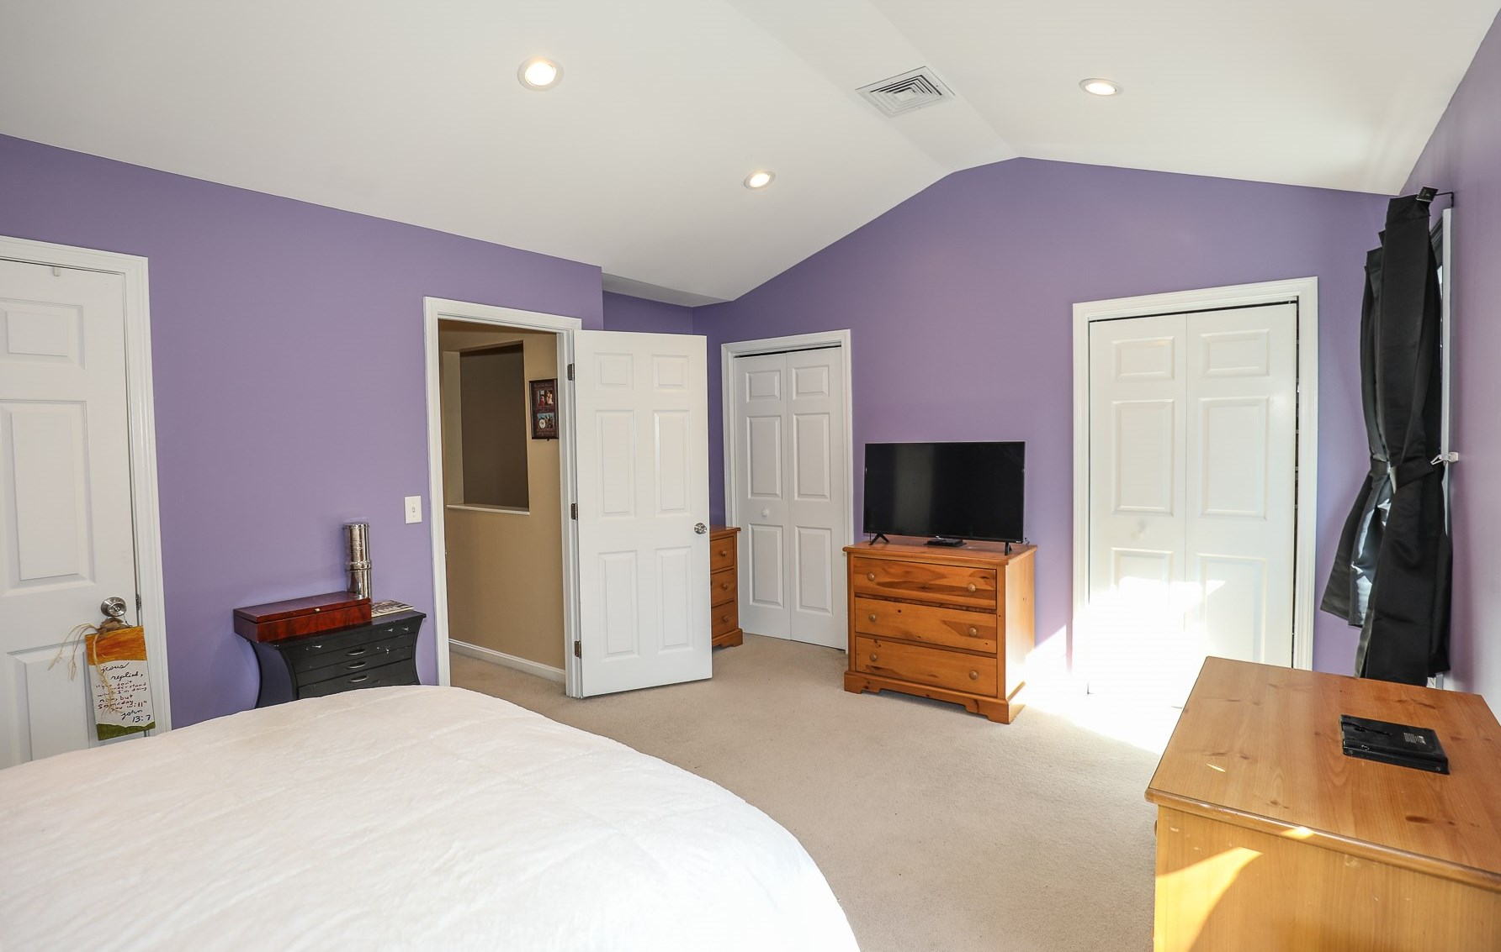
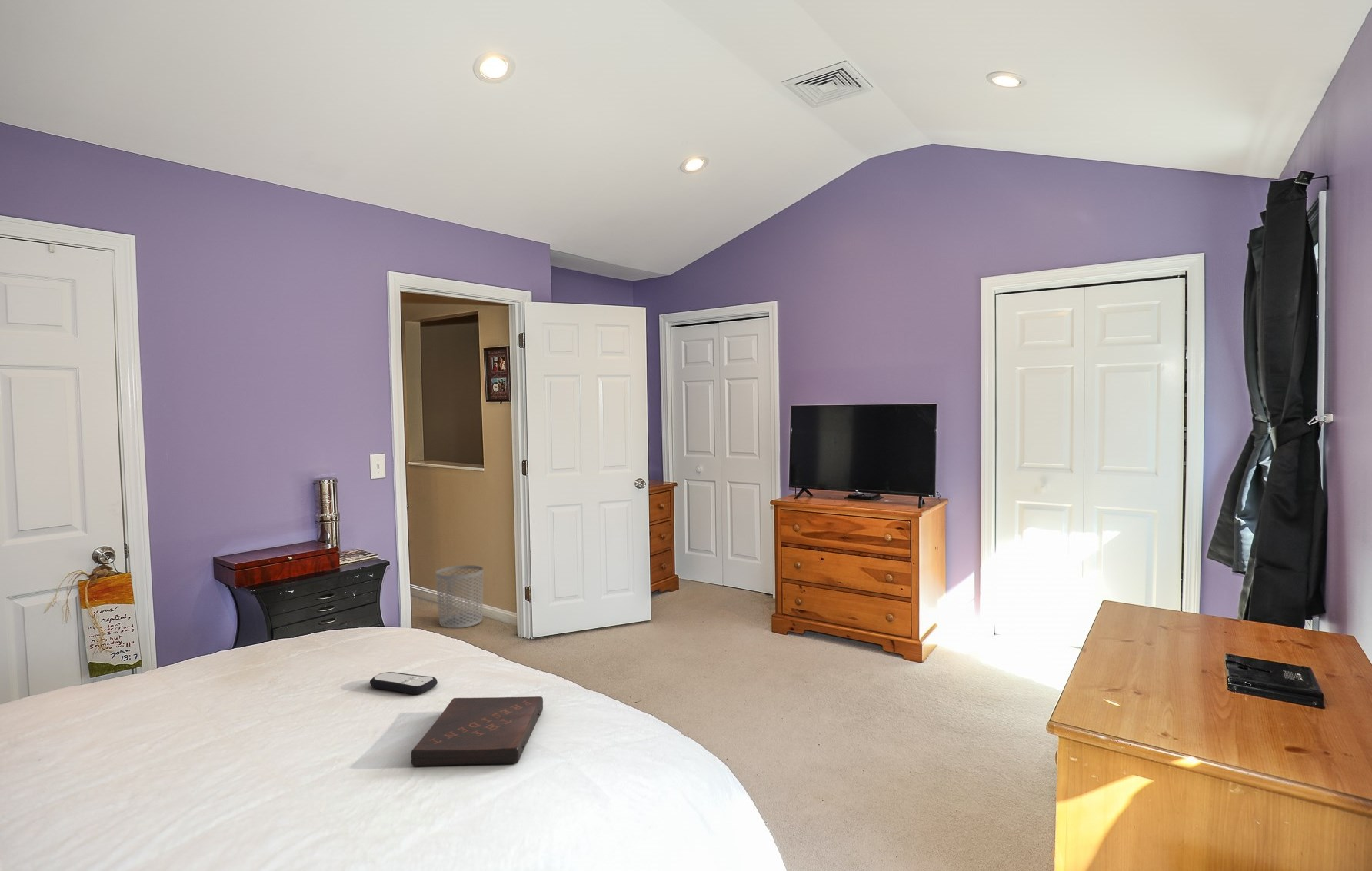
+ book (483, 728)
+ waste bin (460, 595)
+ remote control (402, 682)
